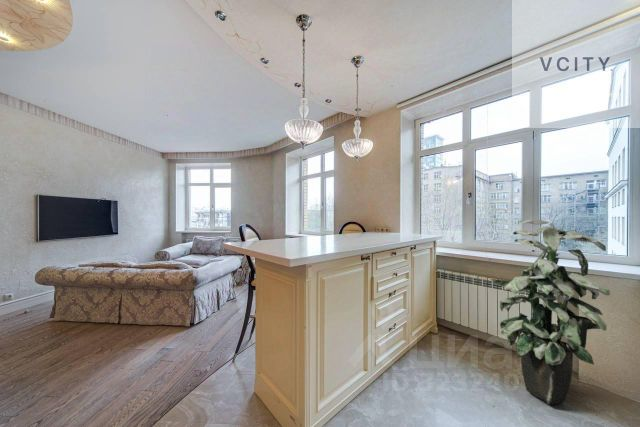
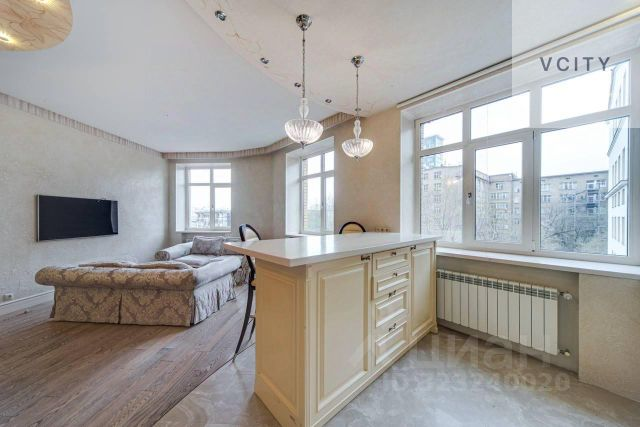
- indoor plant (542, 305)
